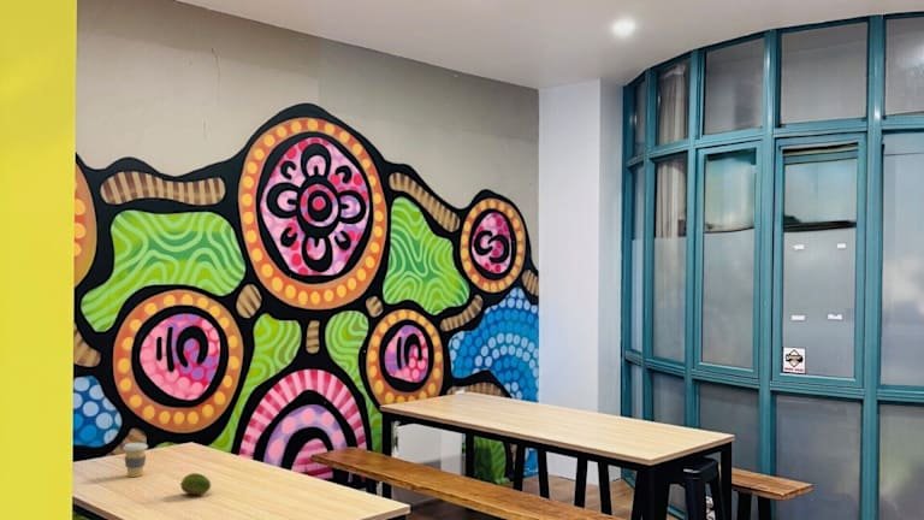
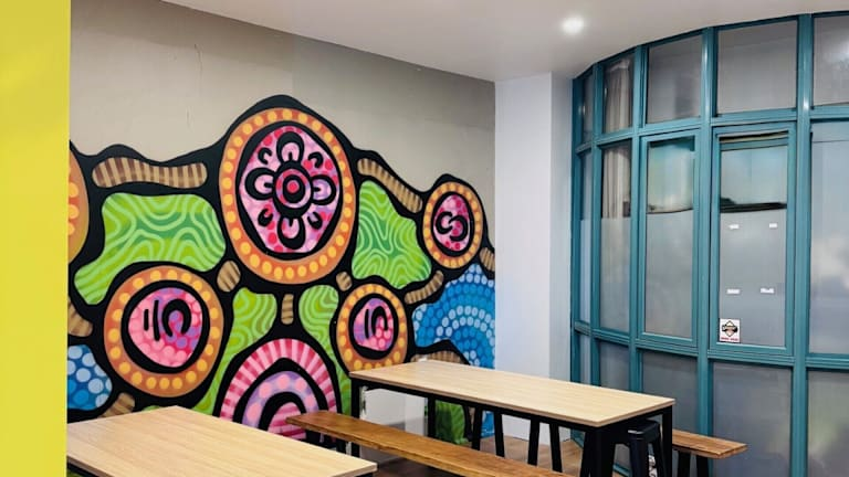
- coffee cup (135, 460)
- fruit (195, 484)
